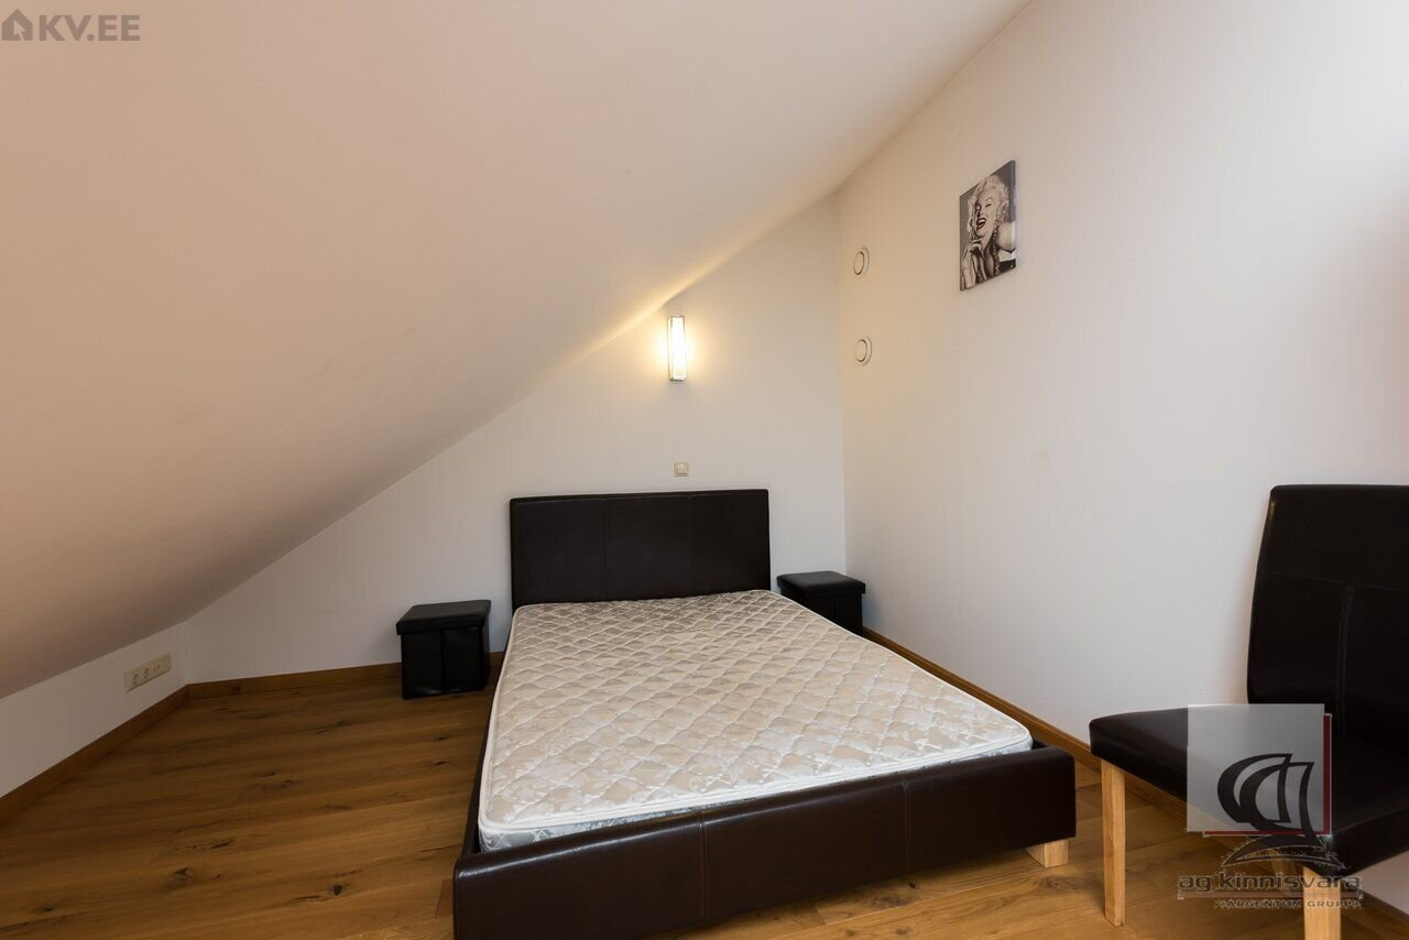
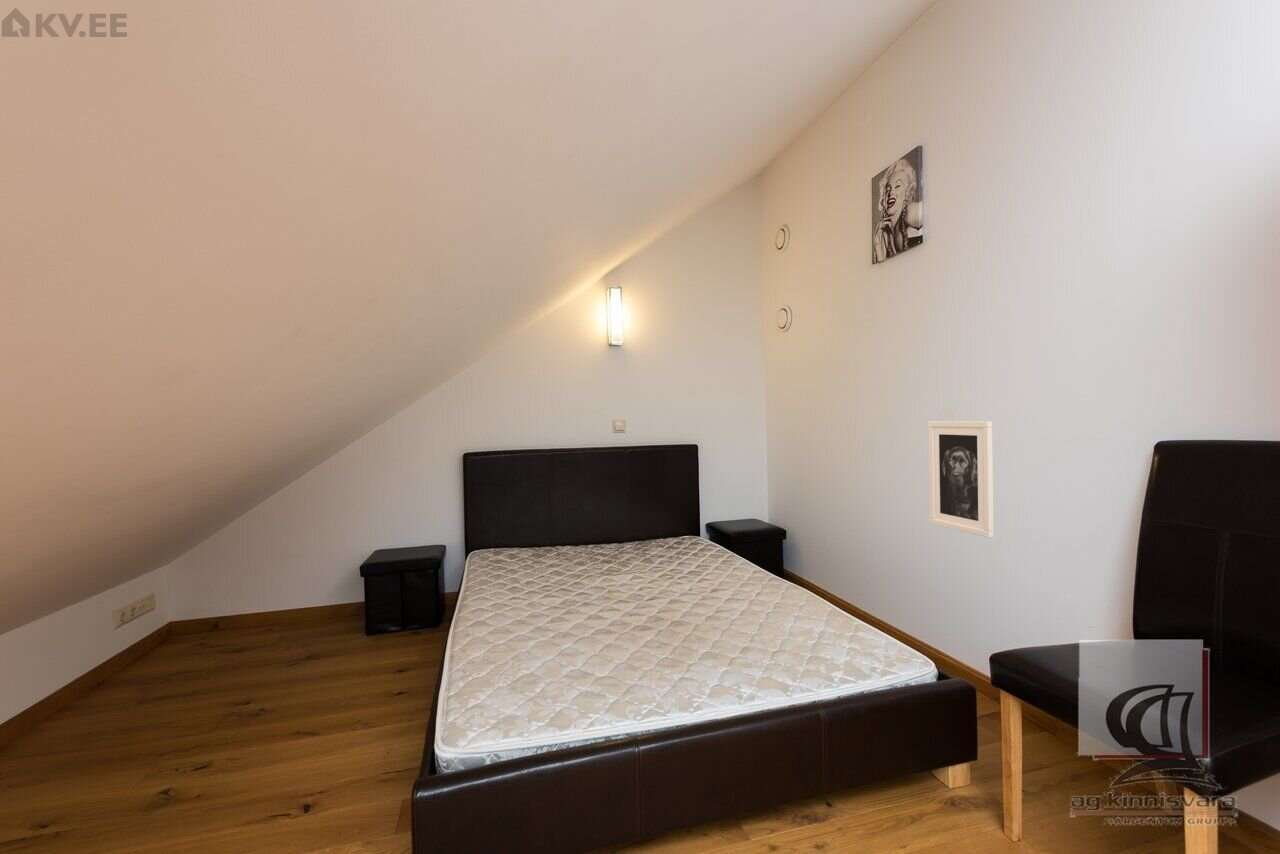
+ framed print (959, 475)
